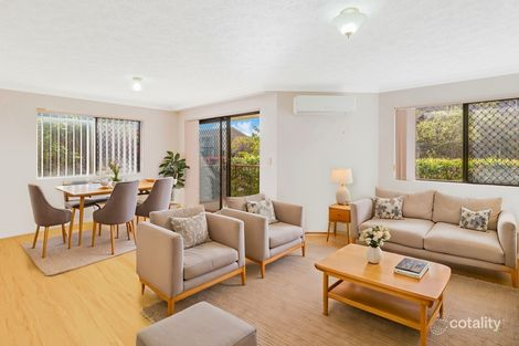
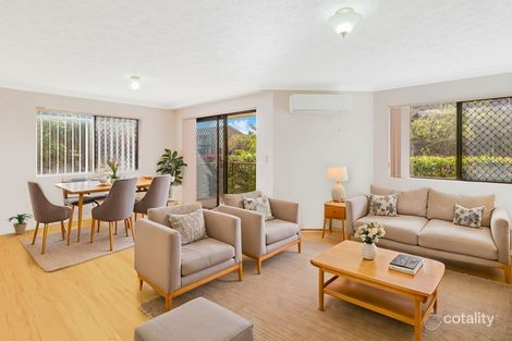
+ potted plant (20, 223)
